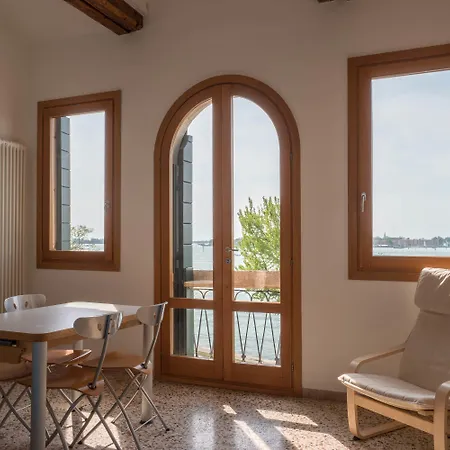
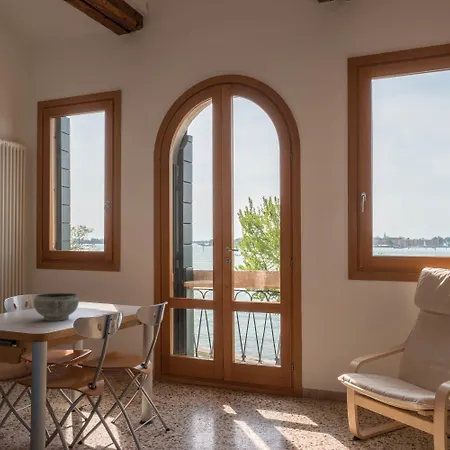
+ bowl (56, 306)
